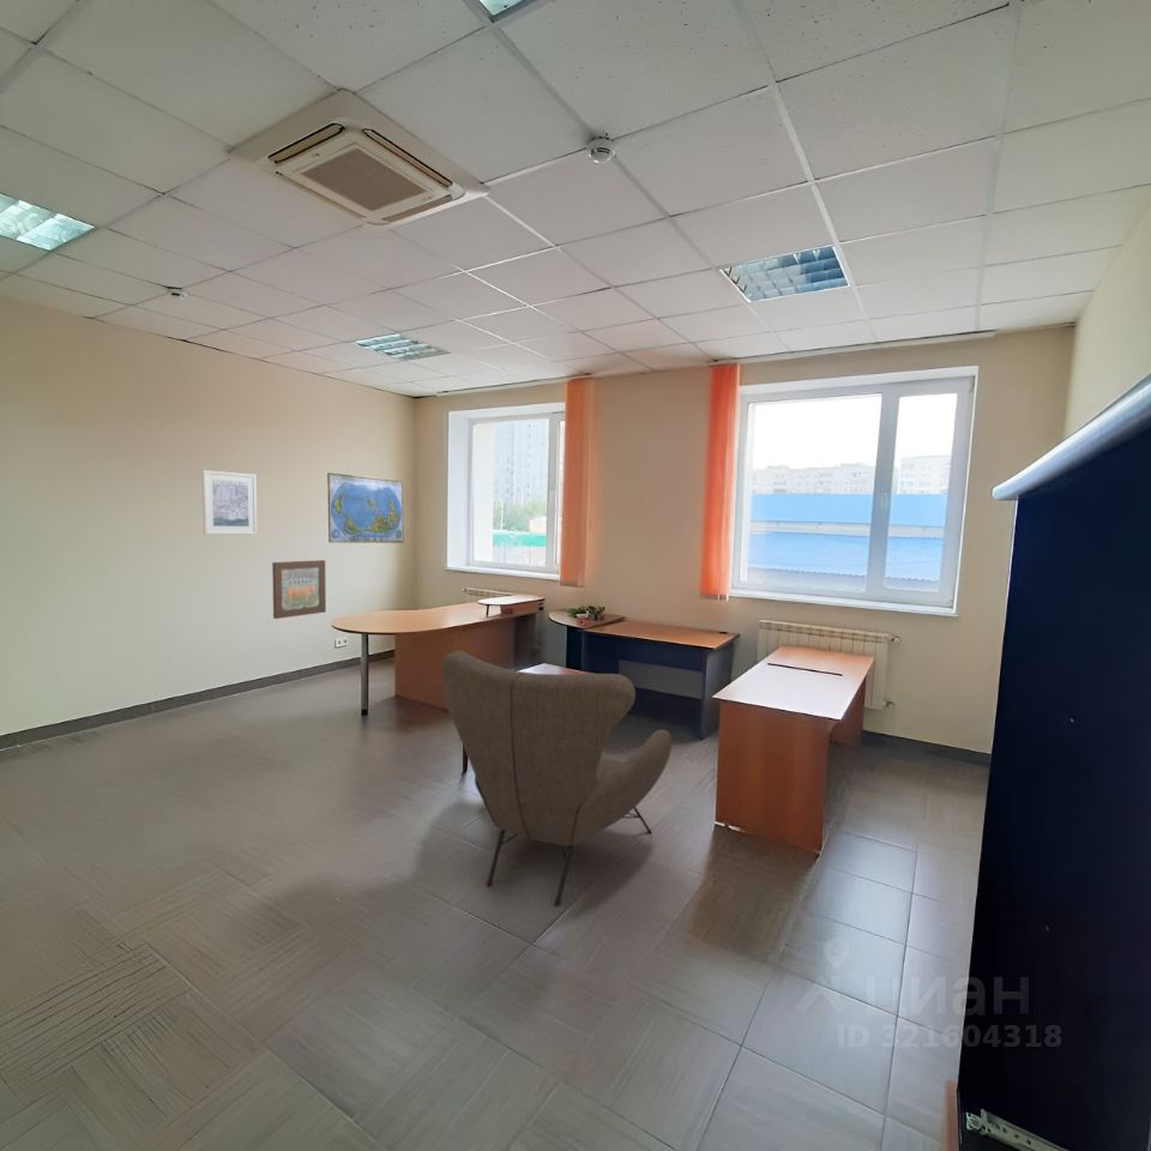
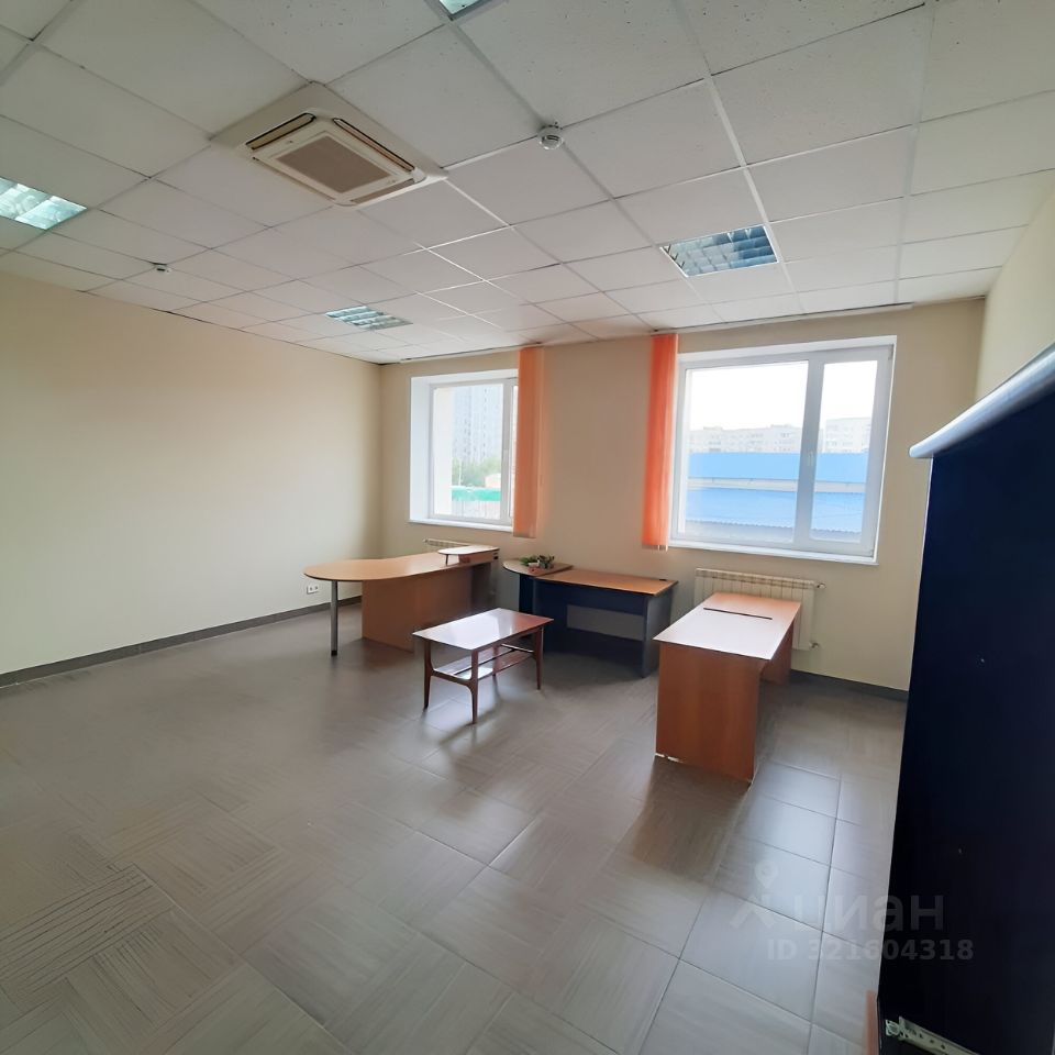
- wall art (300, 587)
- world map (368, 510)
- chair (555, 755)
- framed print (230, 504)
